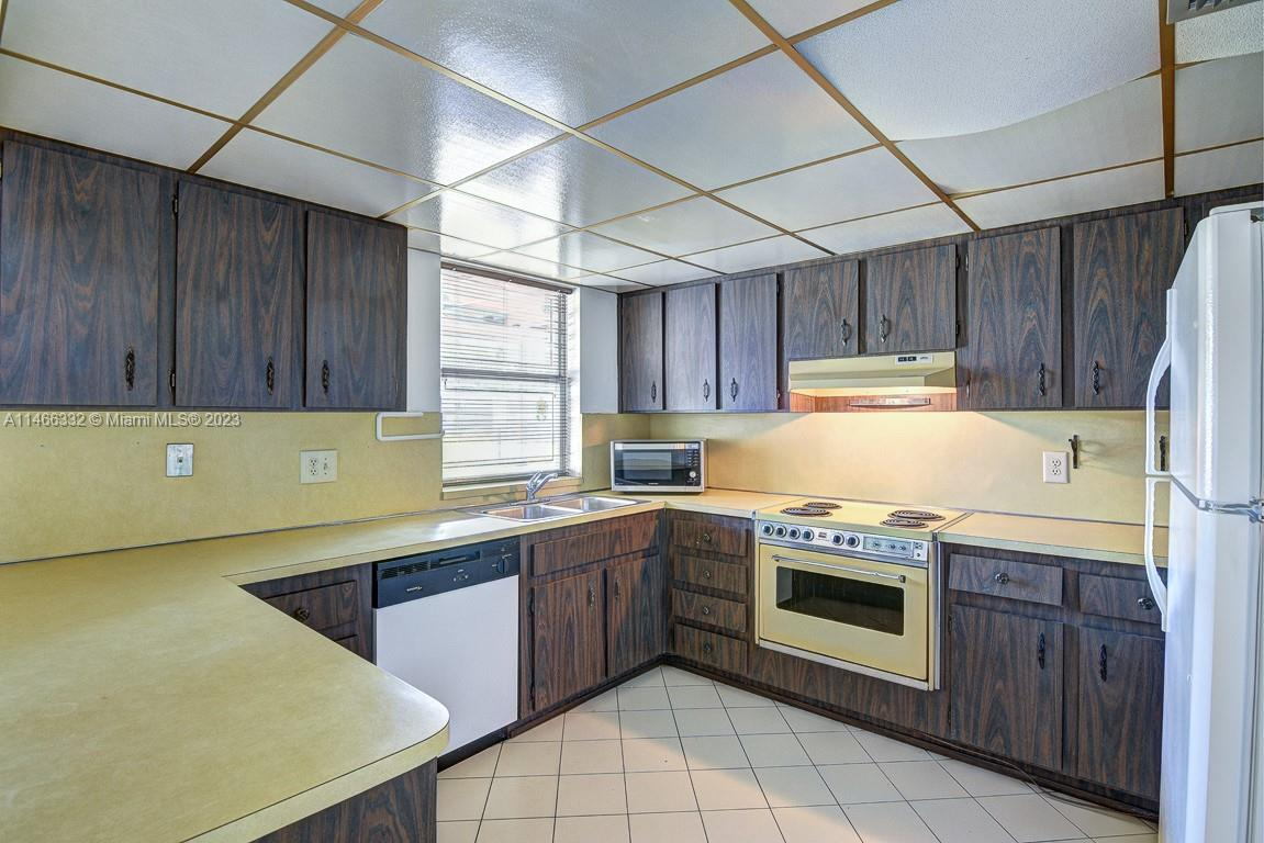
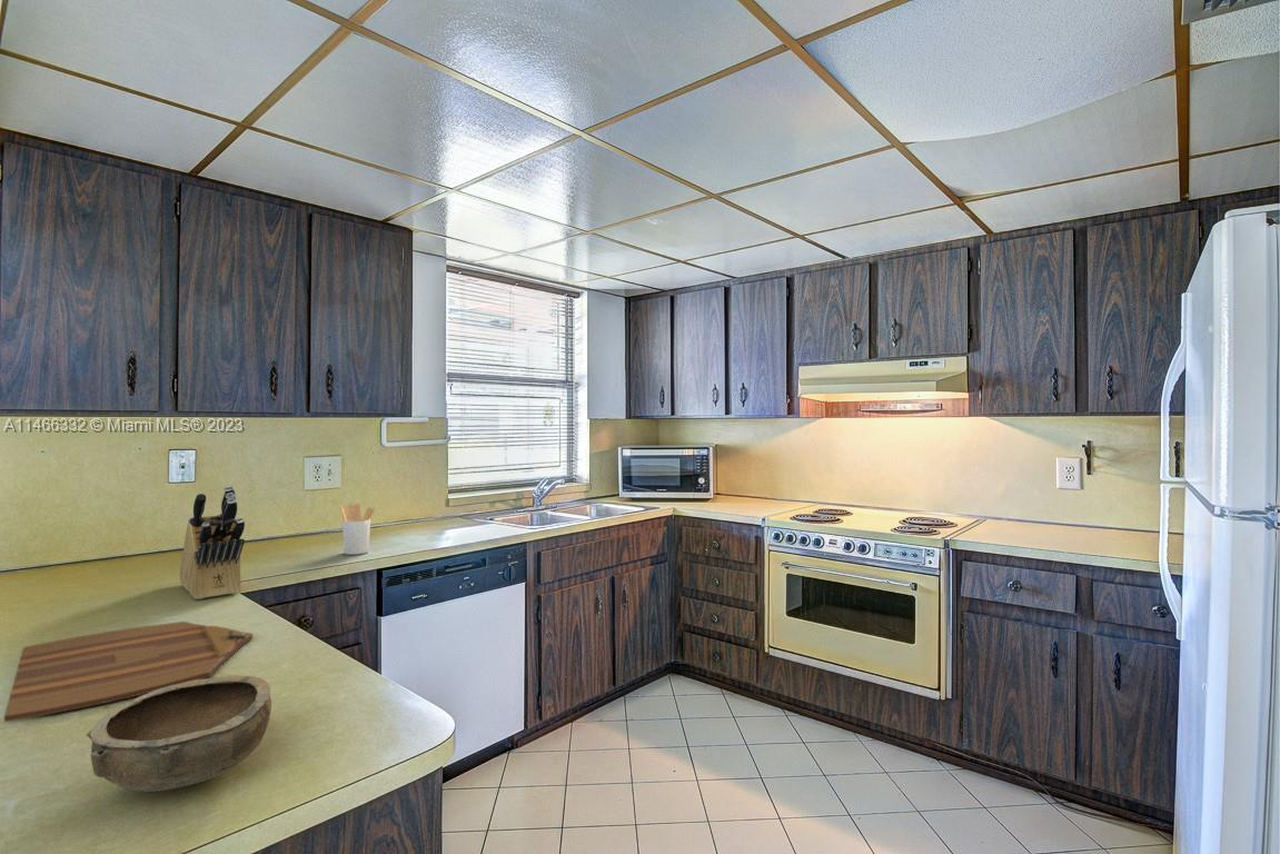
+ knife block (211, 537)
+ bowl (182, 738)
+ cutting board (145, 652)
+ utensil holder (354, 527)
